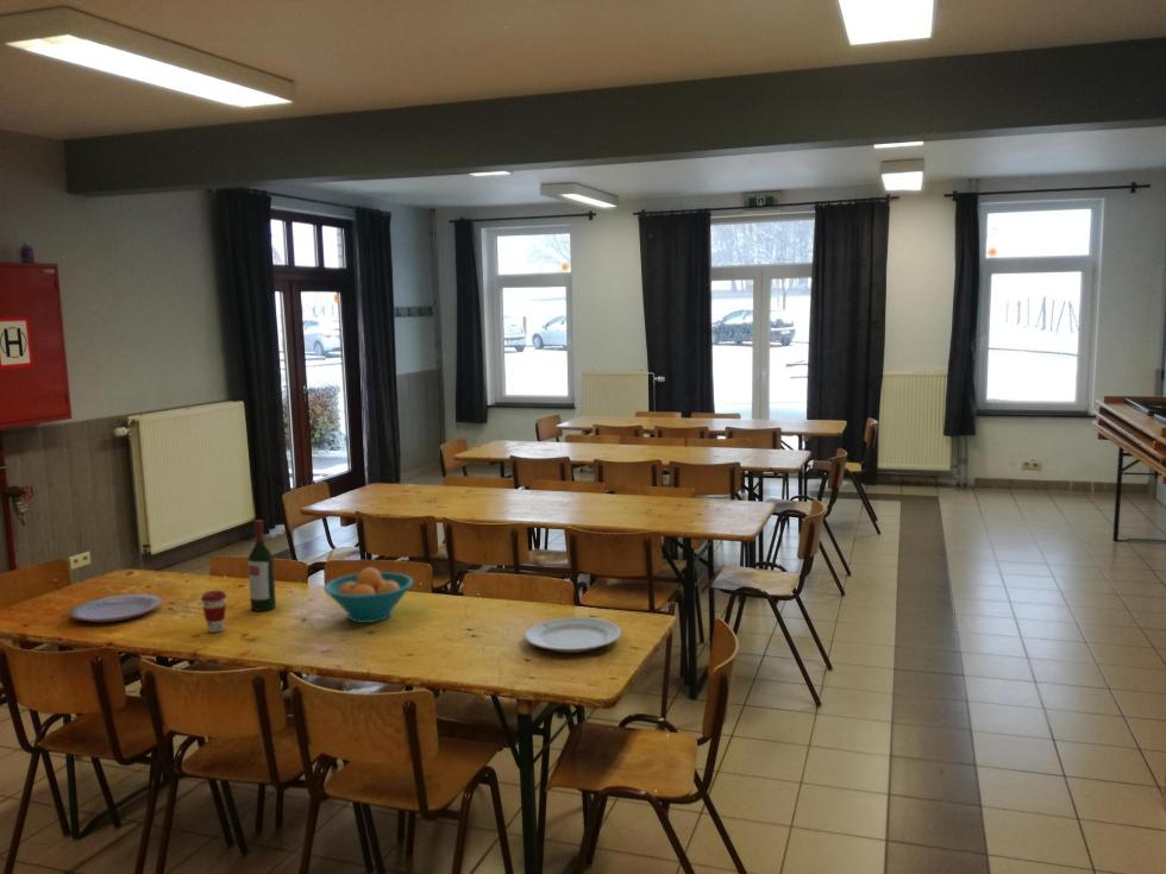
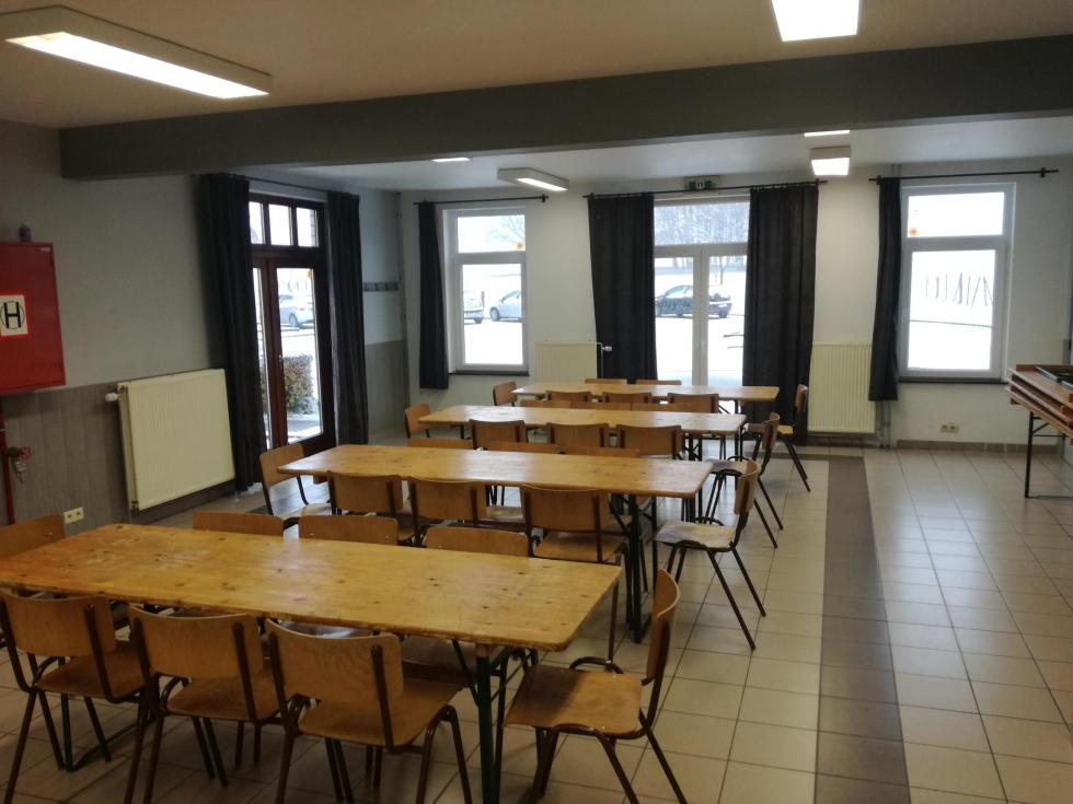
- fruit bowl (369, 592)
- wine bottle (261, 564)
- coffee cup (214, 611)
- chinaware (572, 636)
- plate (117, 609)
